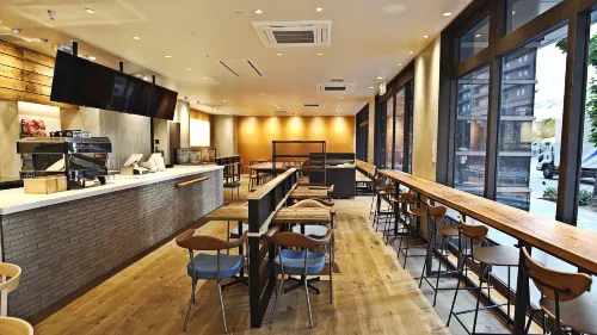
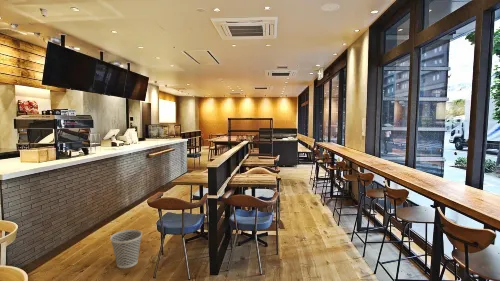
+ wastebasket (127, 249)
